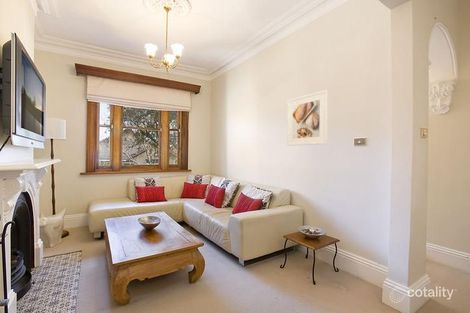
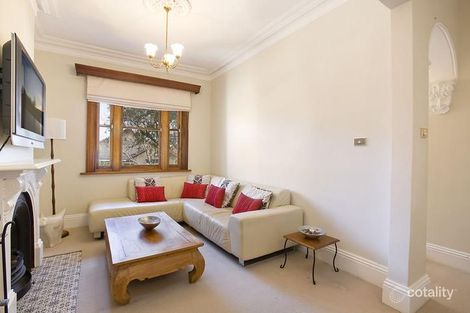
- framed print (305, 120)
